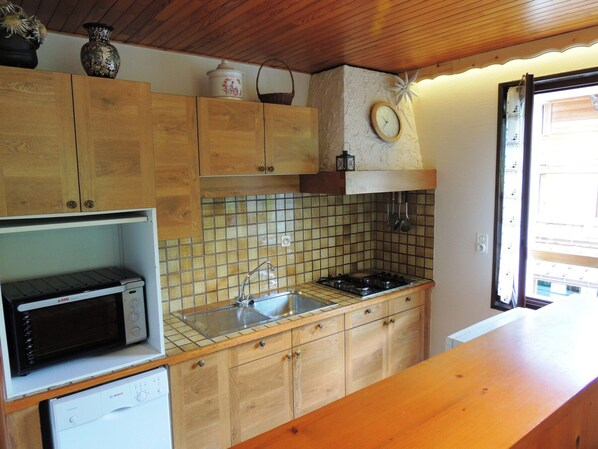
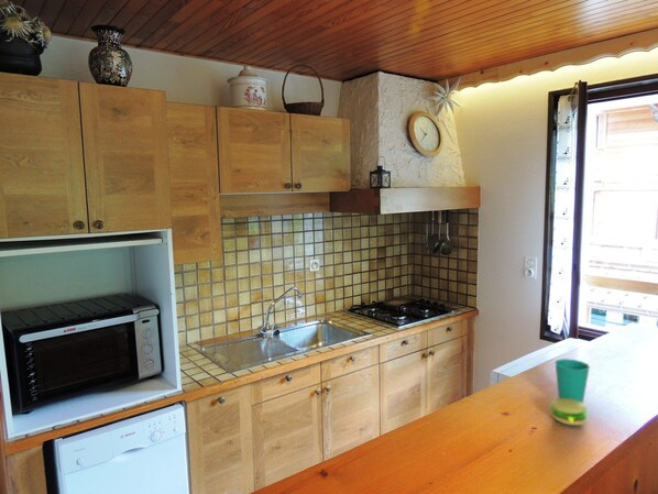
+ cup (570, 391)
